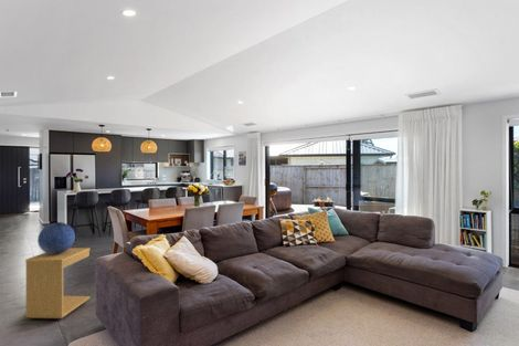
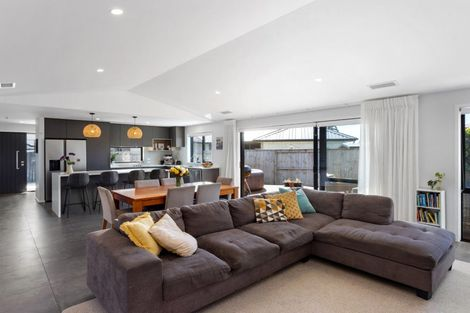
- decorative sphere (56, 238)
- side table (60, 281)
